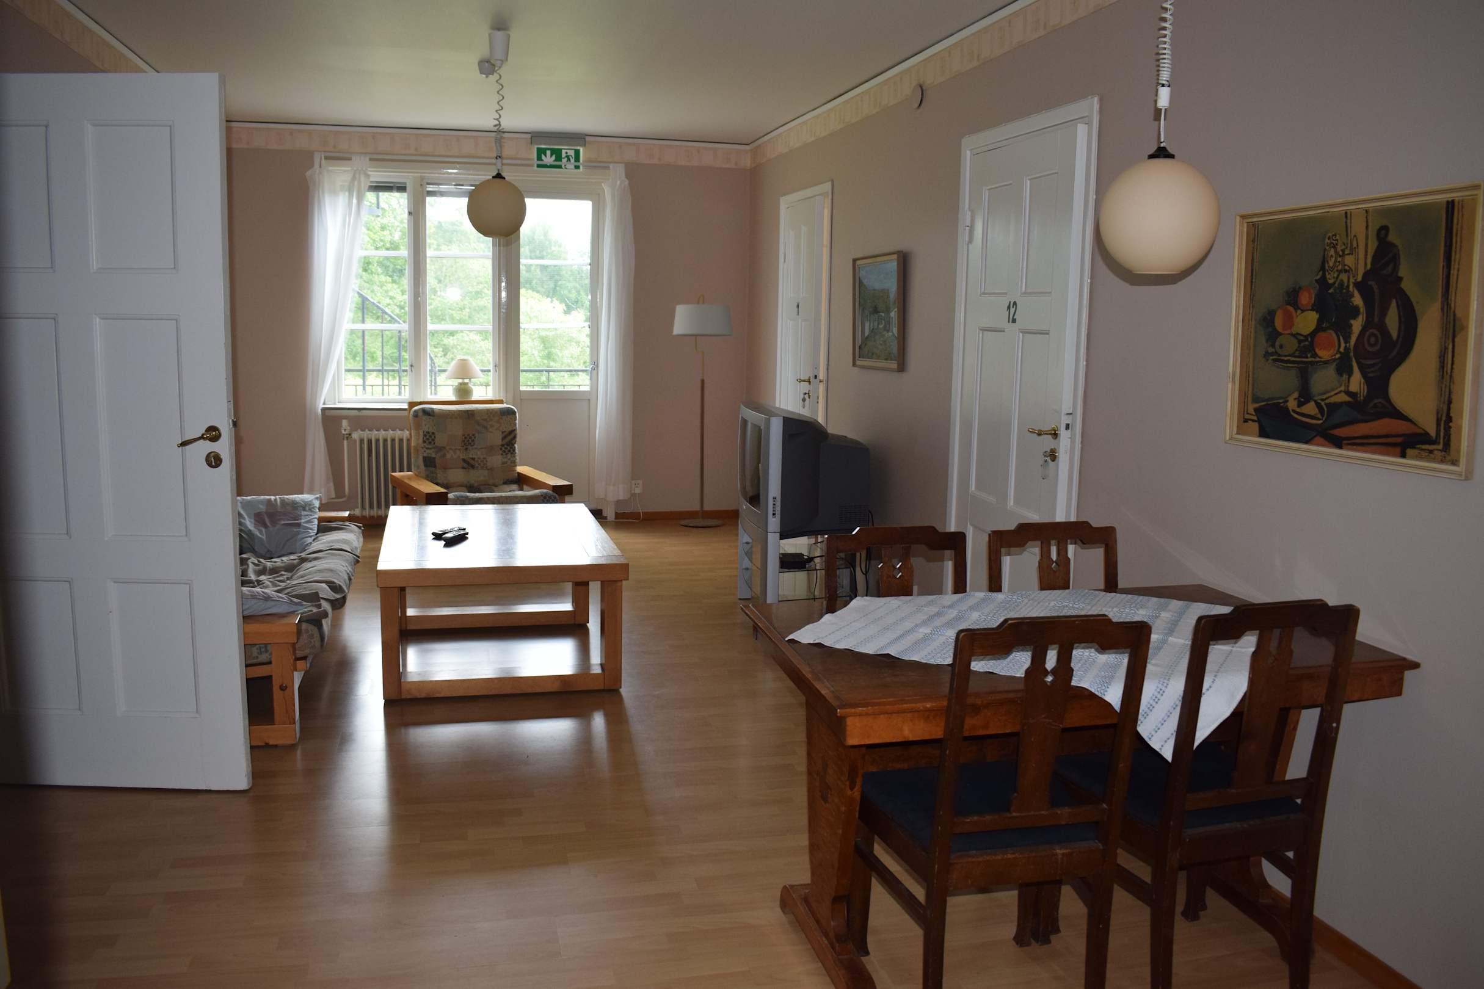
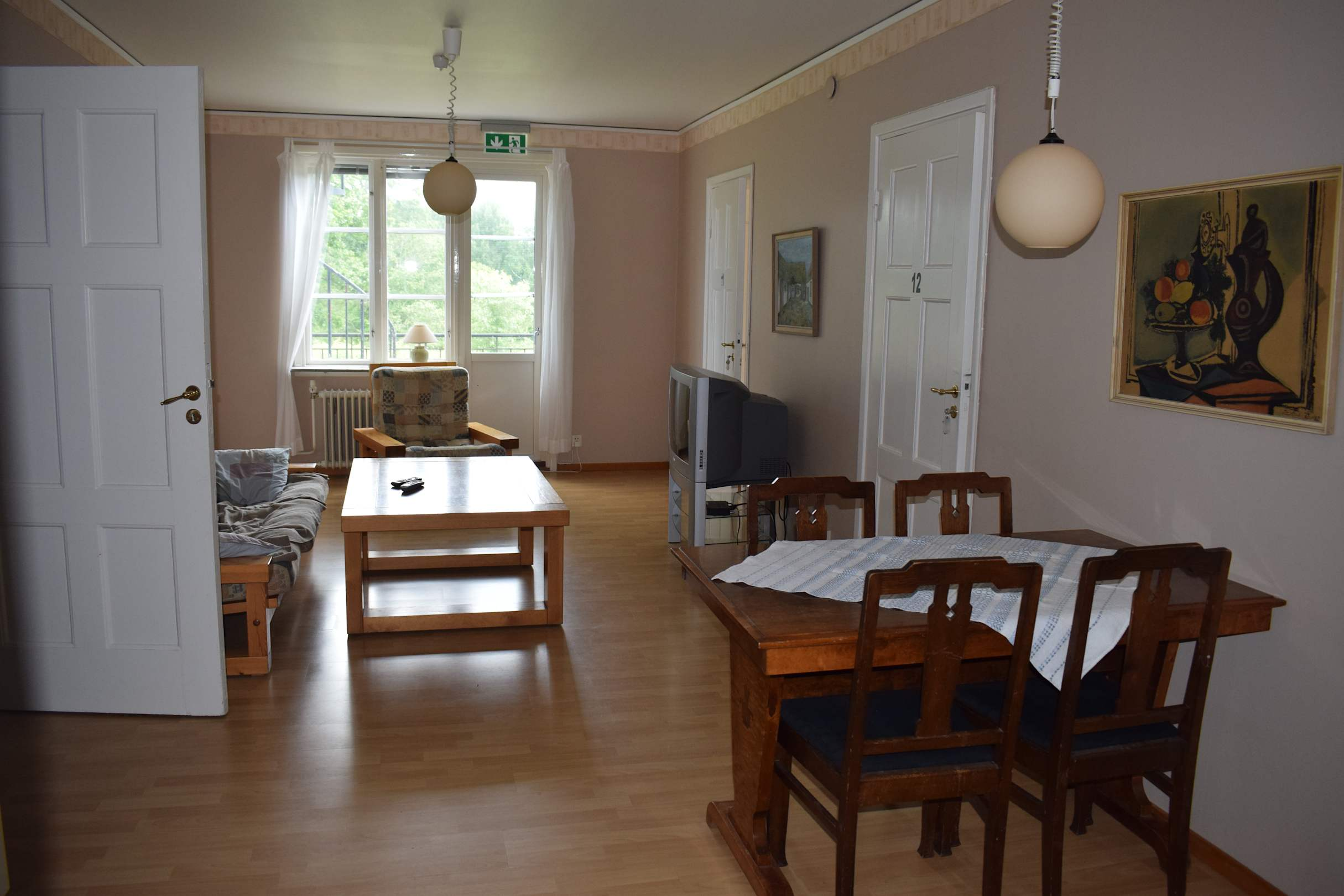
- floor lamp (701, 410)
